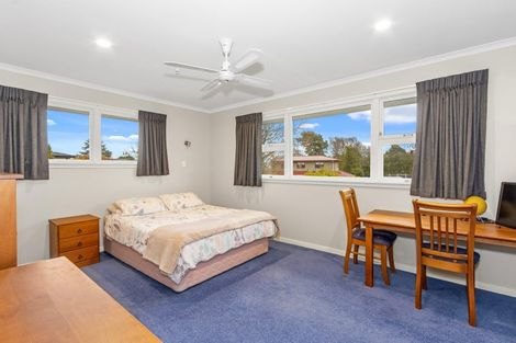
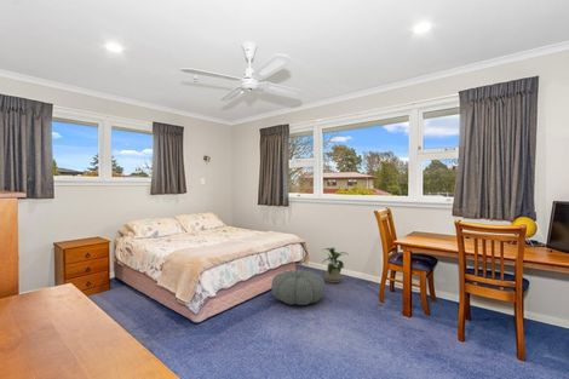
+ pouf (298, 286)
+ house plant (335, 262)
